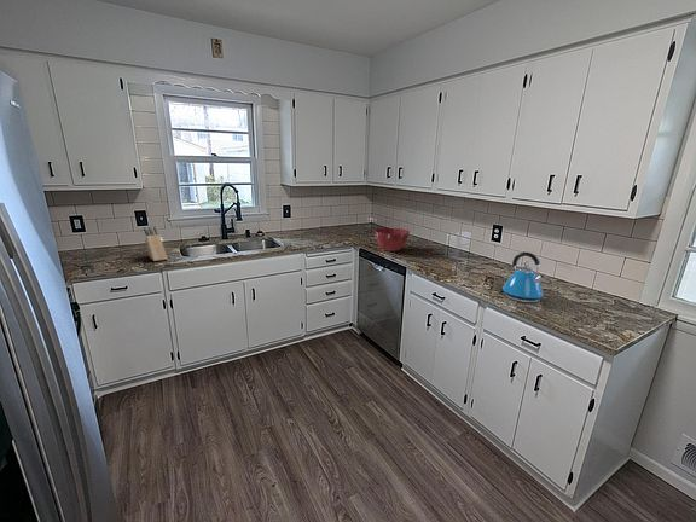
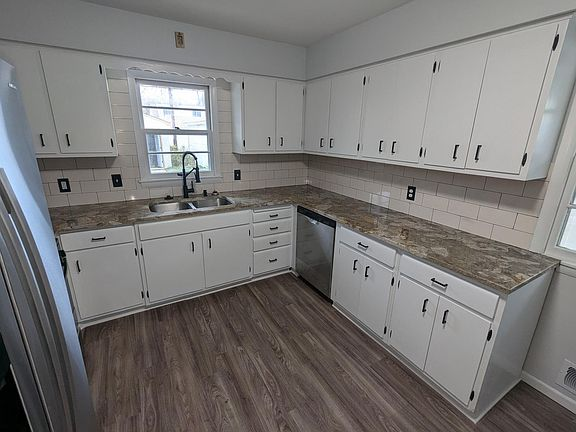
- knife block (155, 243)
- mixing bowl (390, 239)
- kettle (523, 274)
